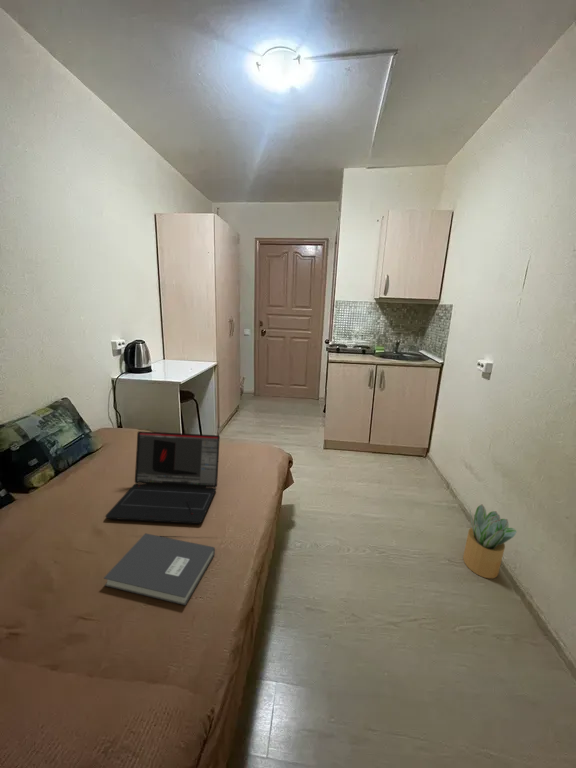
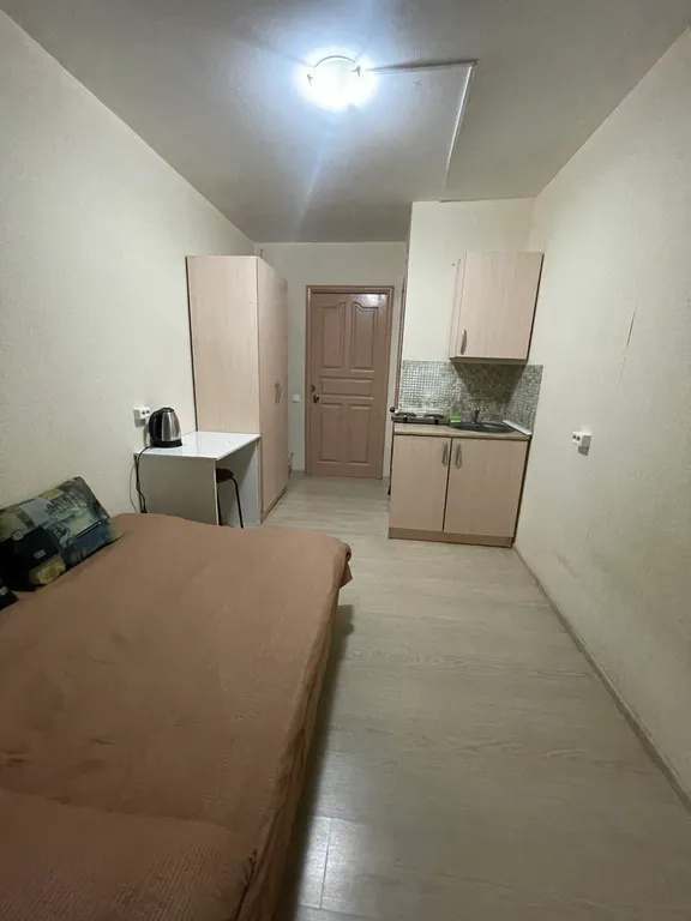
- potted plant (484, 539)
- book (163, 564)
- laptop (167, 474)
